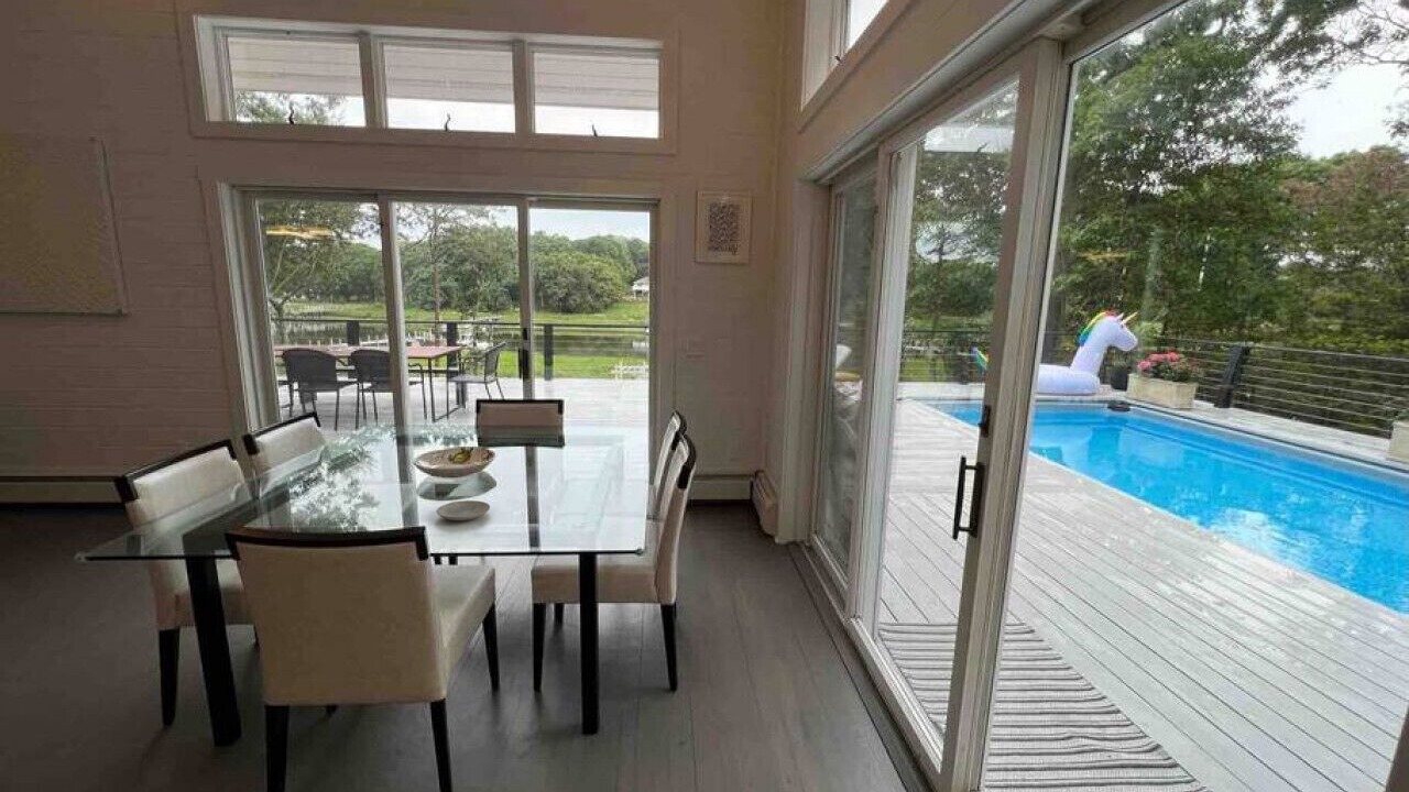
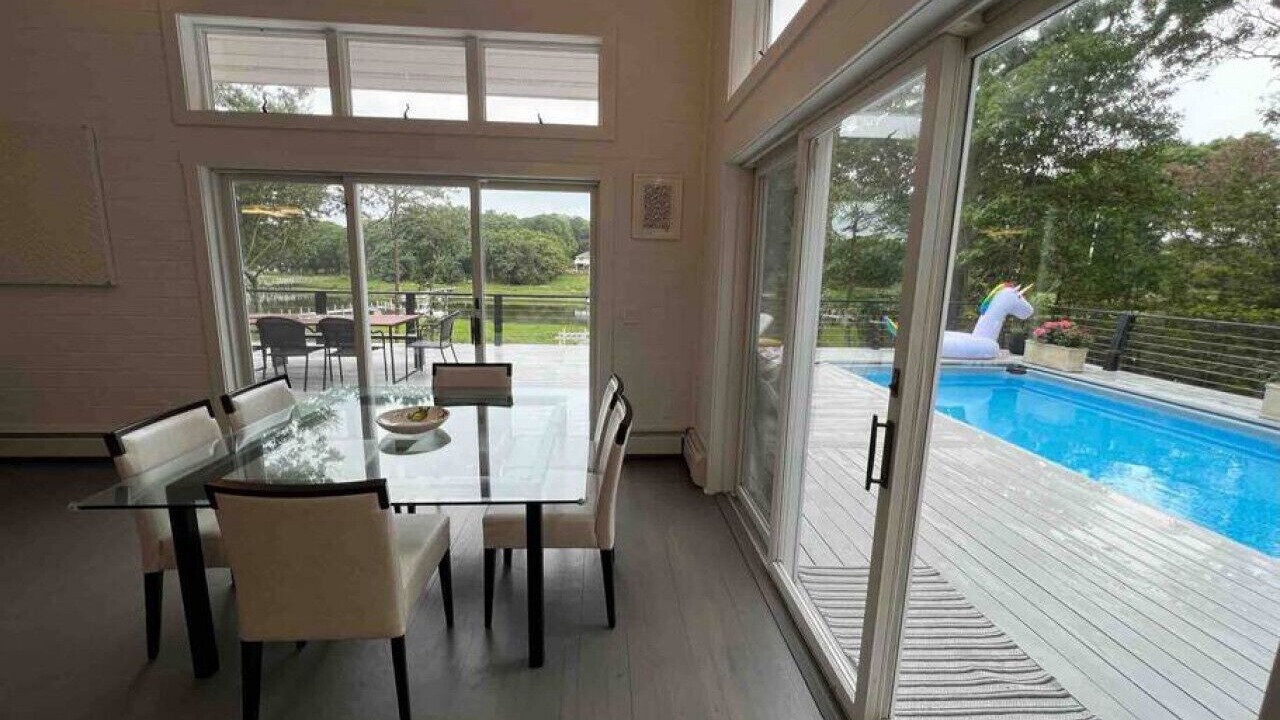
- plate (463, 512)
